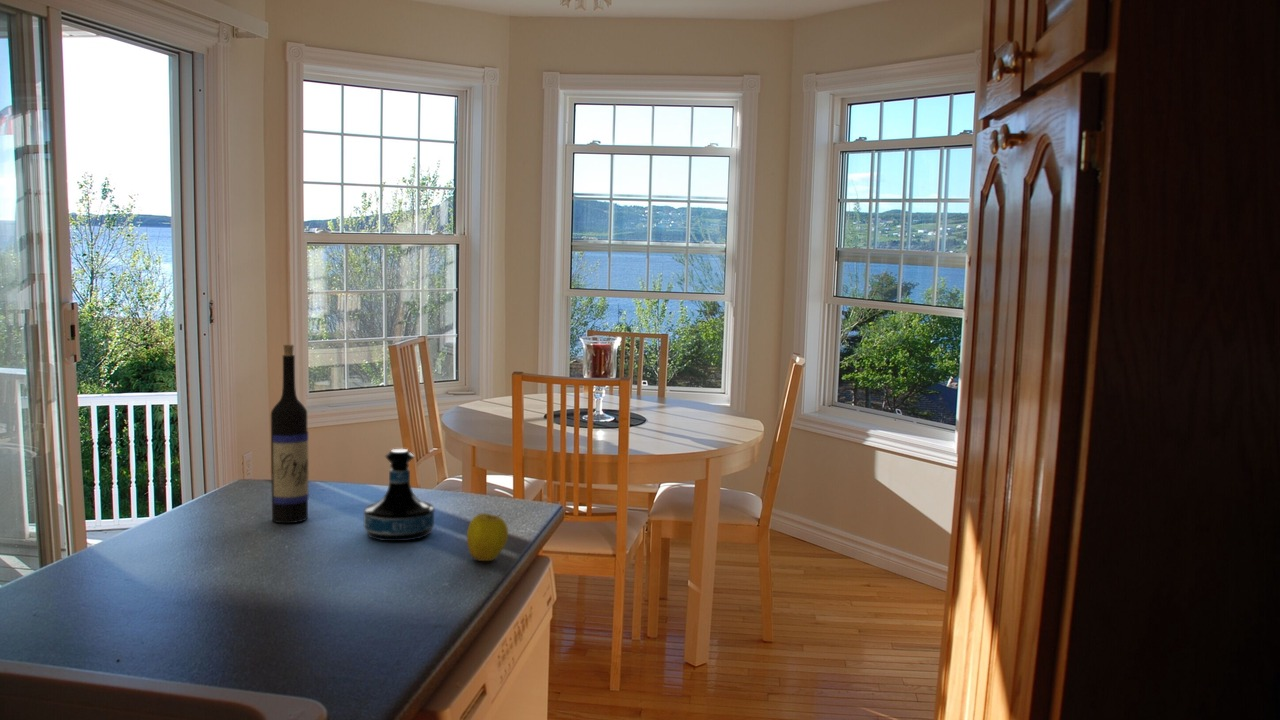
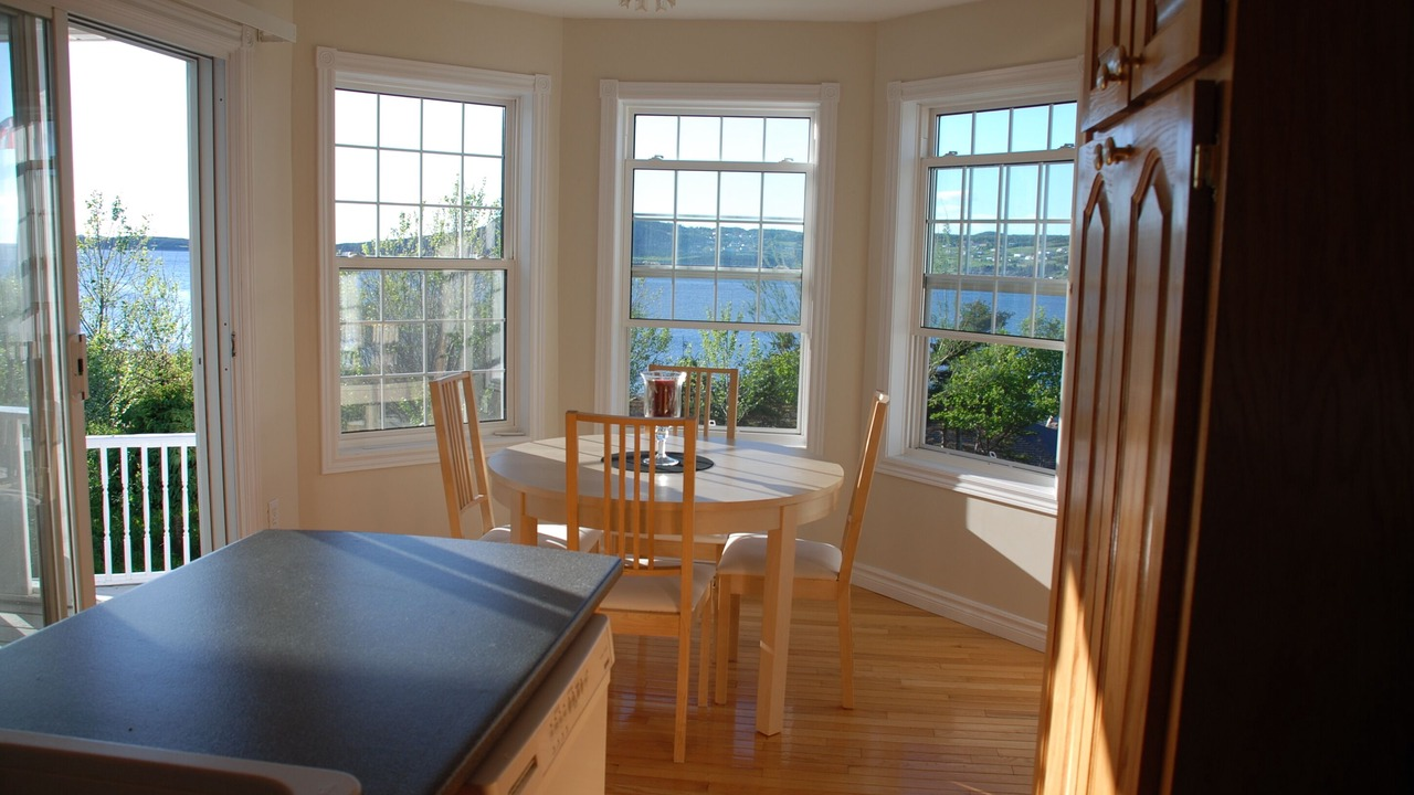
- tequila bottle (399, 491)
- apple (487, 535)
- wine bottle (289, 432)
